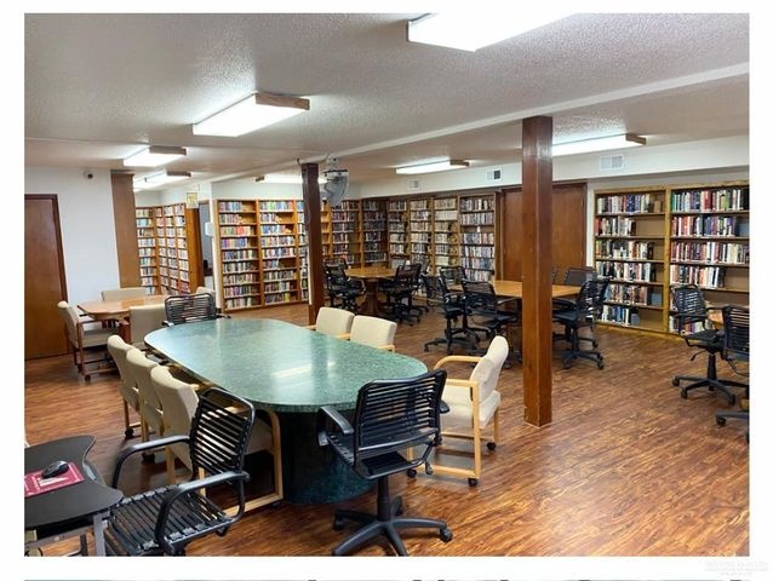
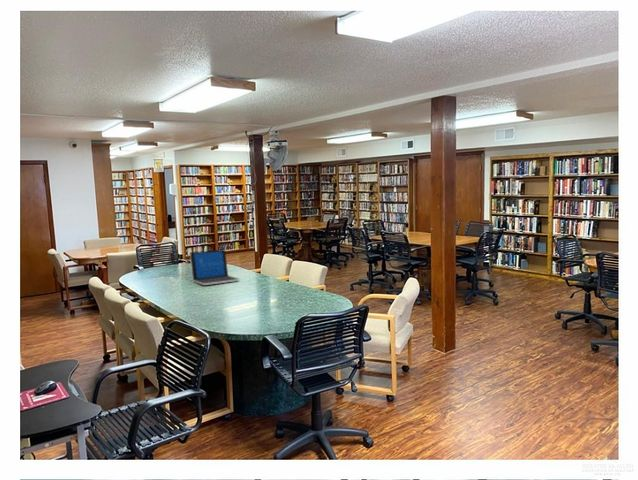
+ laptop (214, 266)
